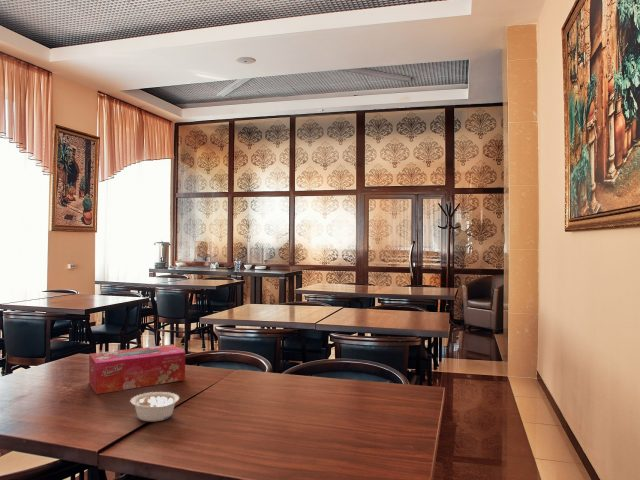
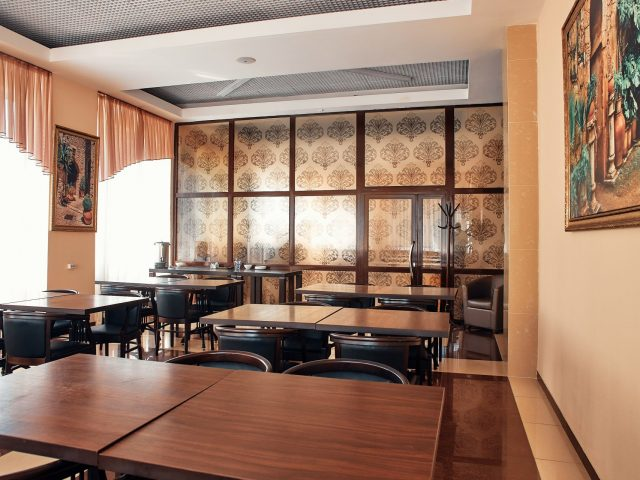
- tissue box (137, 367)
- legume (156, 406)
